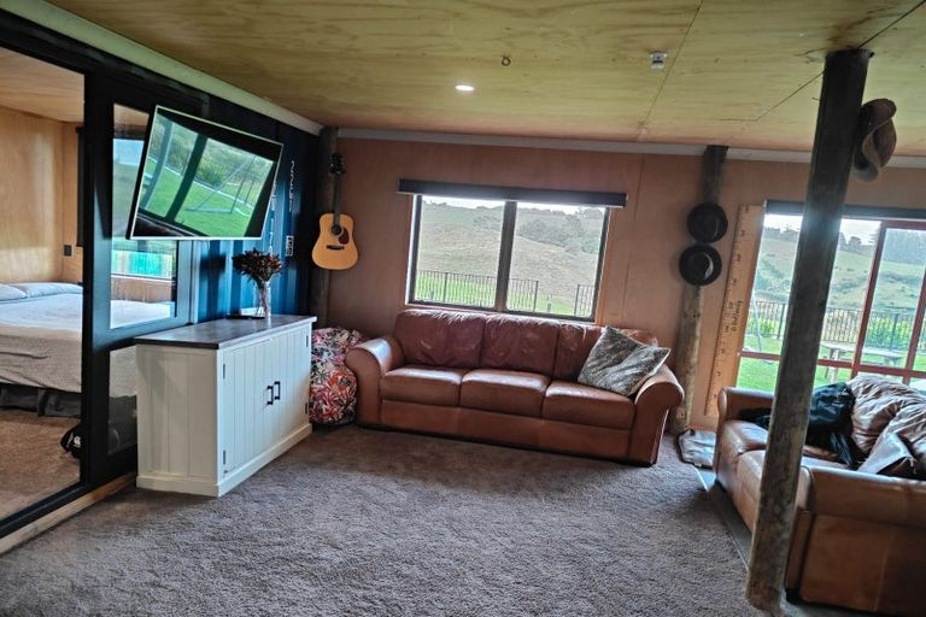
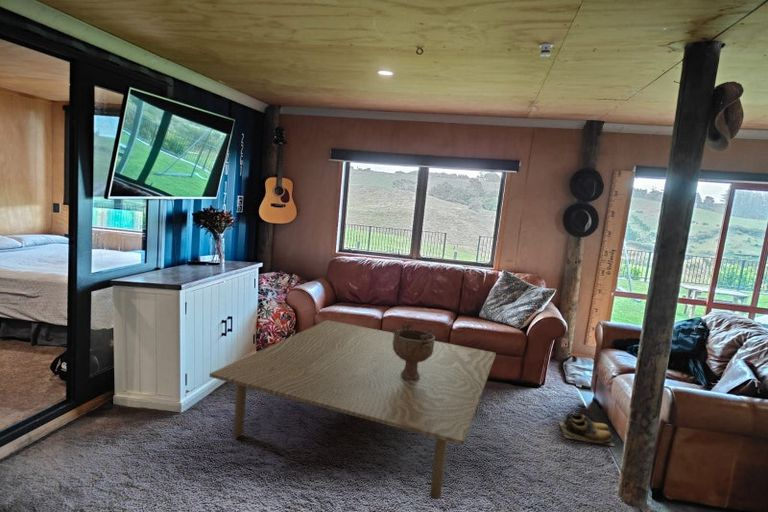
+ decorative bowl (413, 351)
+ shoes (586, 425)
+ coffee table (371, 391)
